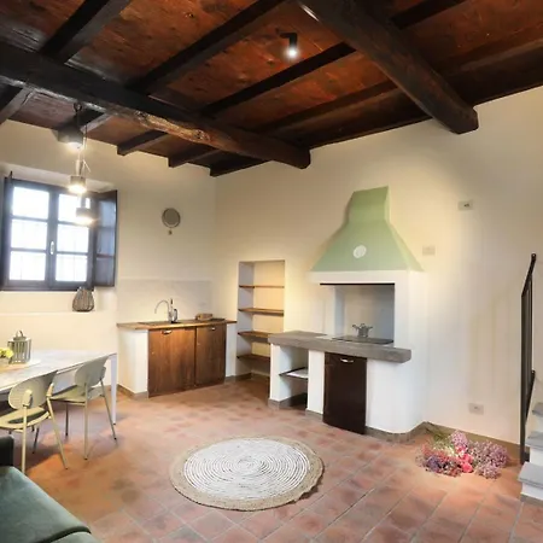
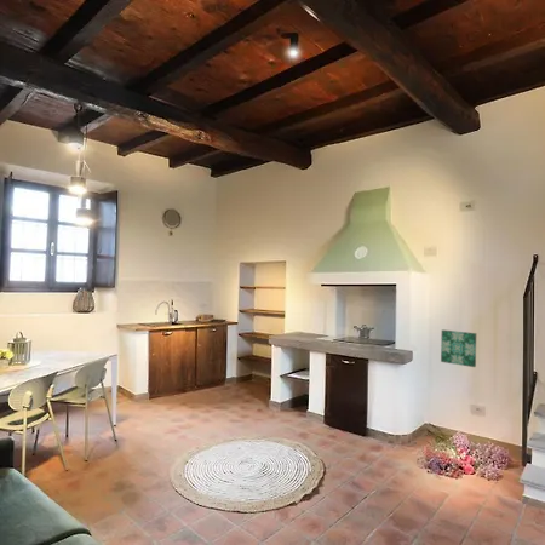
+ wall art (458, 348)
